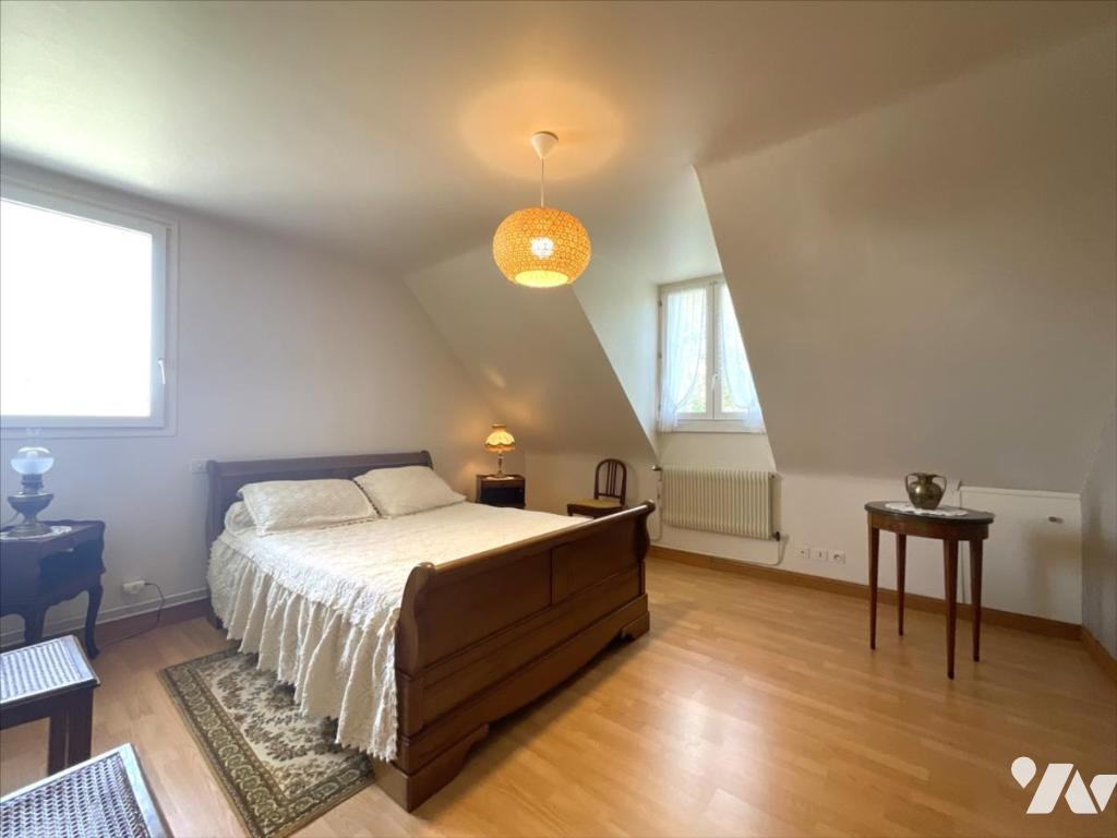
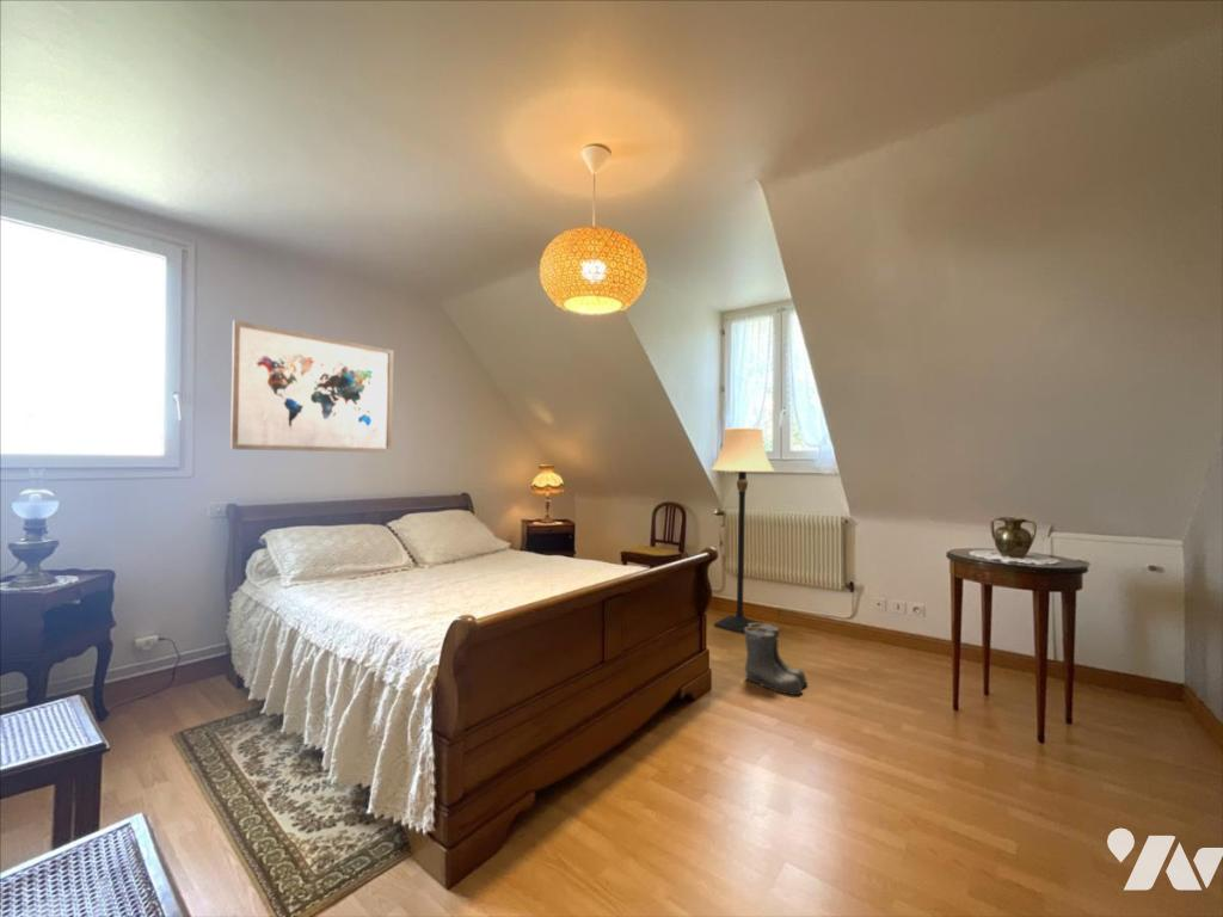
+ lamp (740, 527)
+ wall art (321, 394)
+ boots (774, 656)
